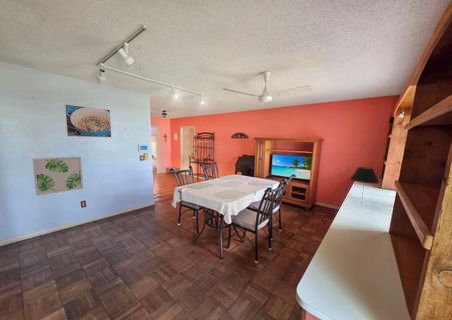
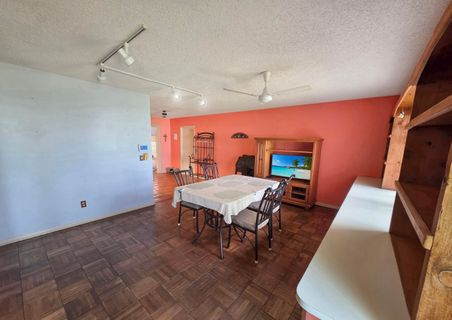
- table lamp (363, 186)
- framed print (89, 122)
- wall art (59, 174)
